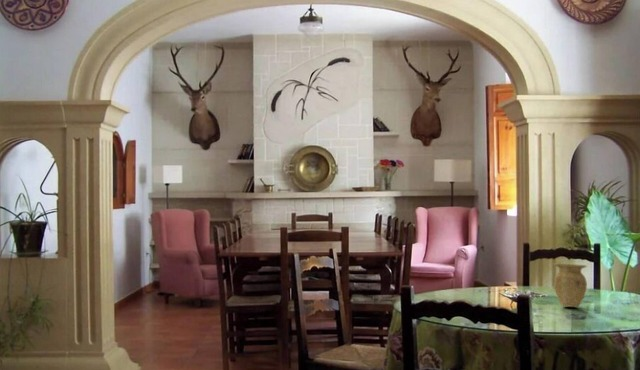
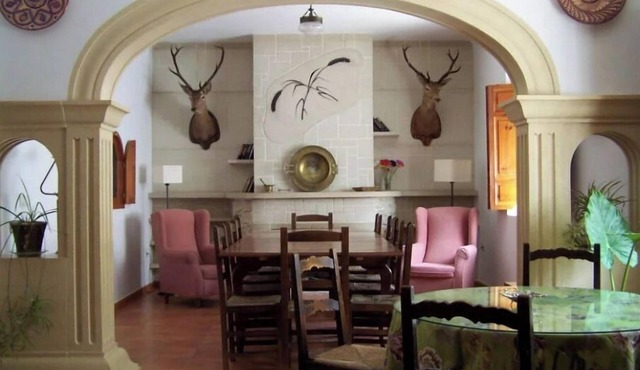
- vase (570, 284)
